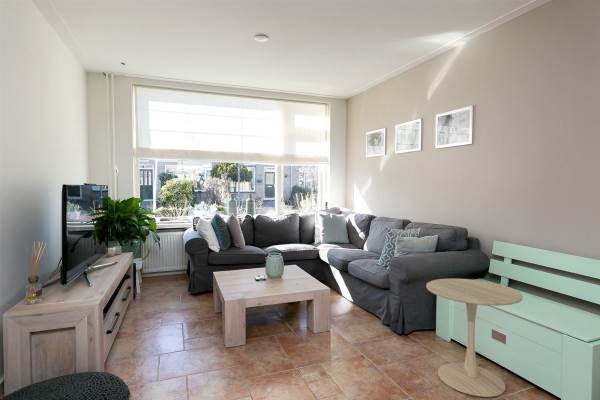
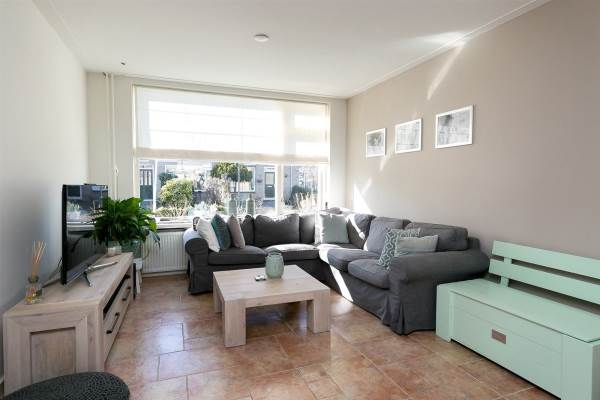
- side table (471, 334)
